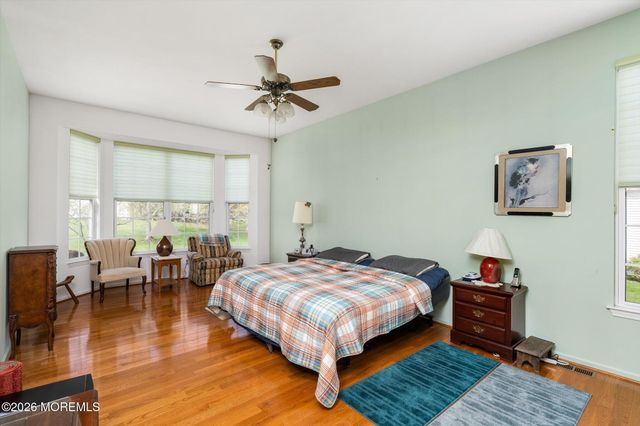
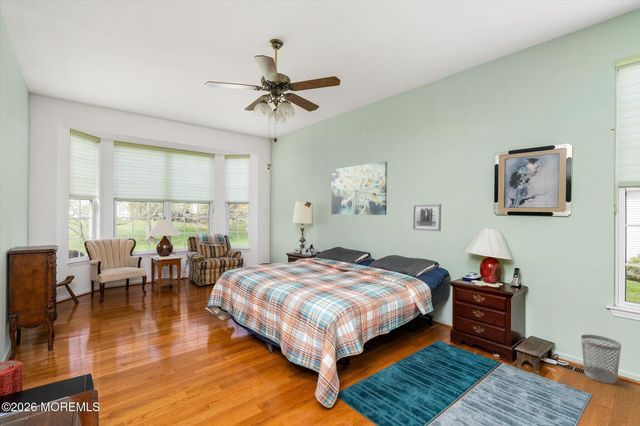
+ wastebasket (600, 359)
+ wall art (356, 190)
+ wall art (426, 217)
